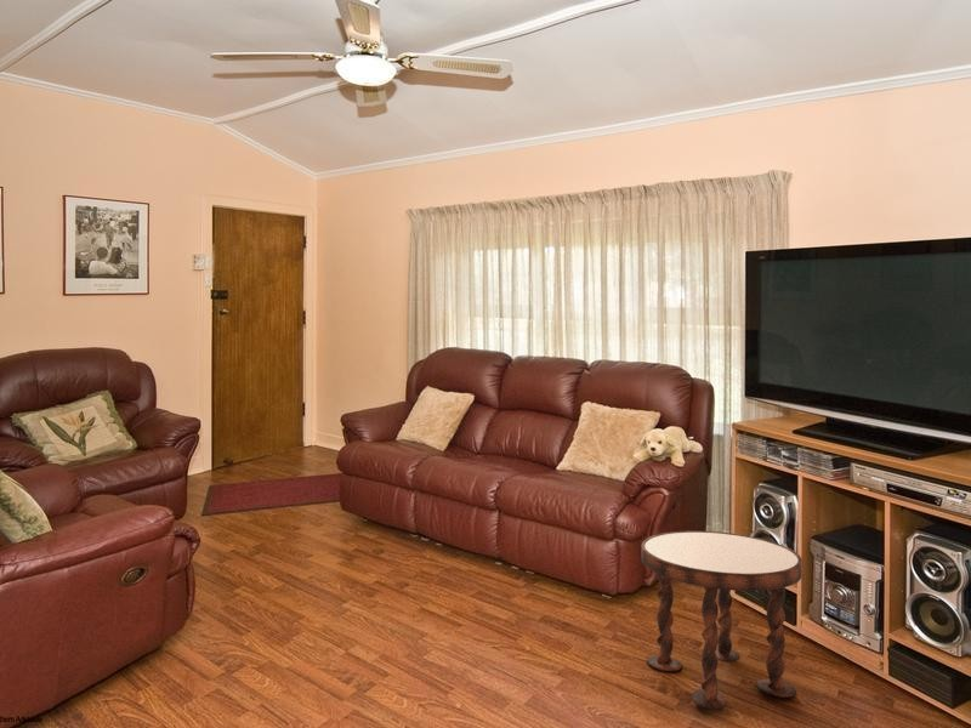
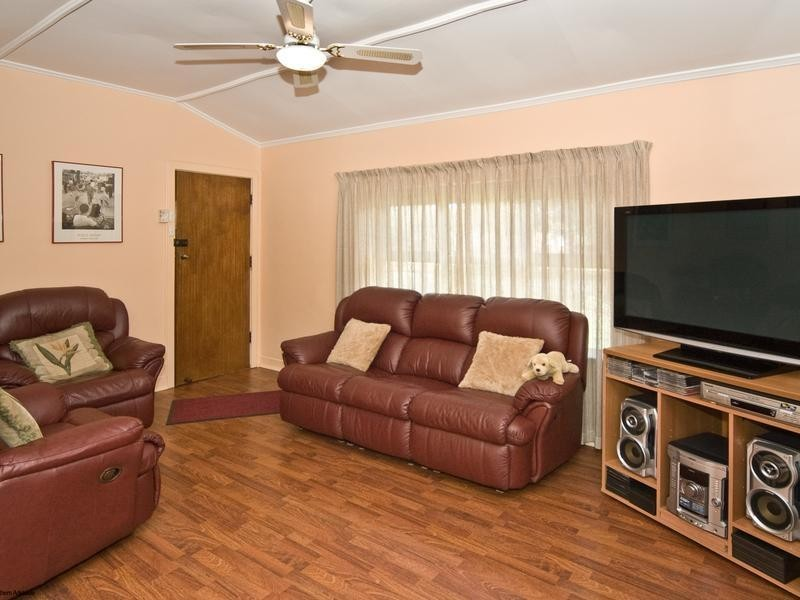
- side table (716, 613)
